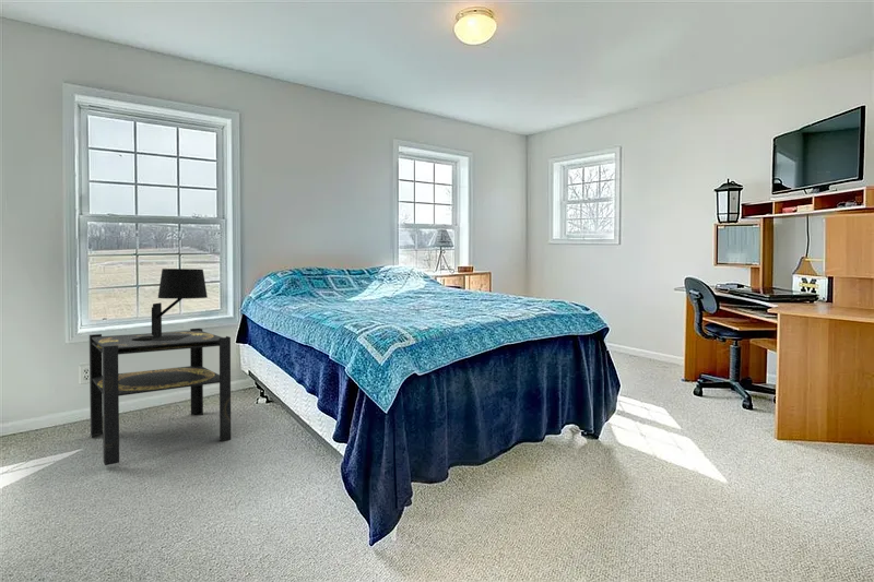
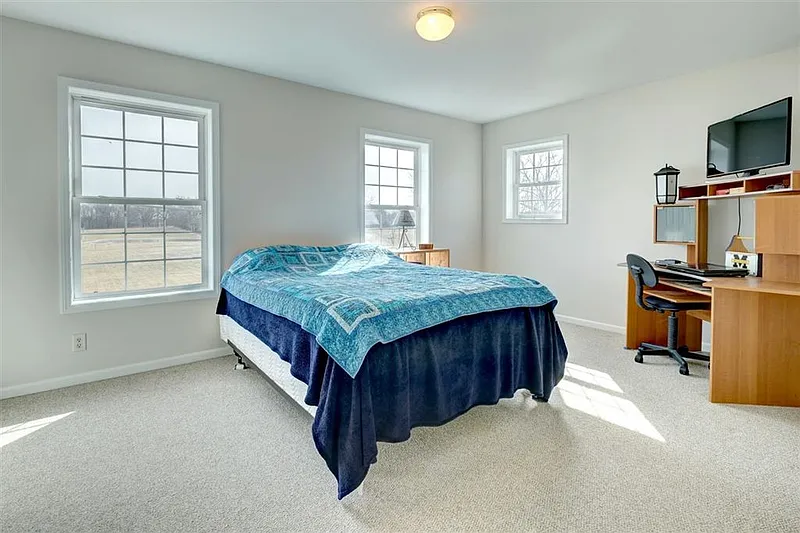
- table lamp (179, 300)
- side table (160, 387)
